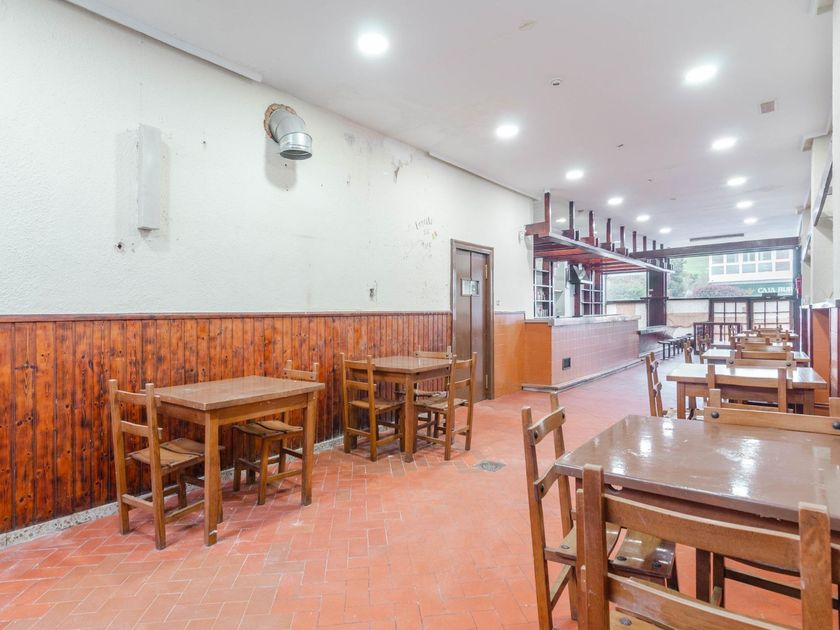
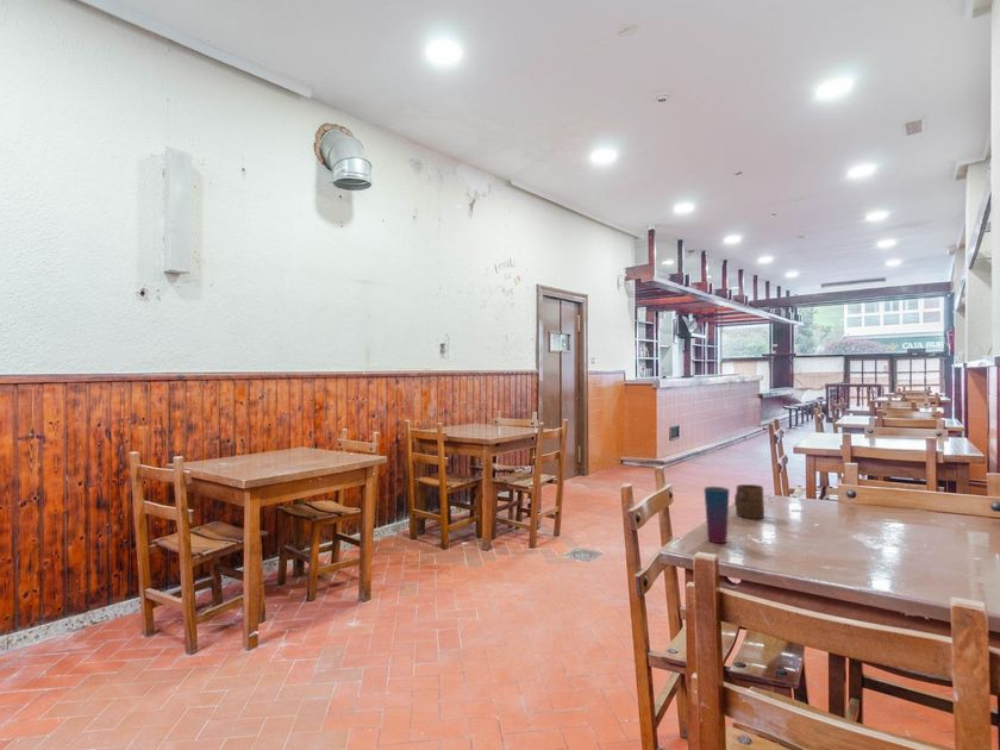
+ cup (749, 500)
+ cup (717, 514)
